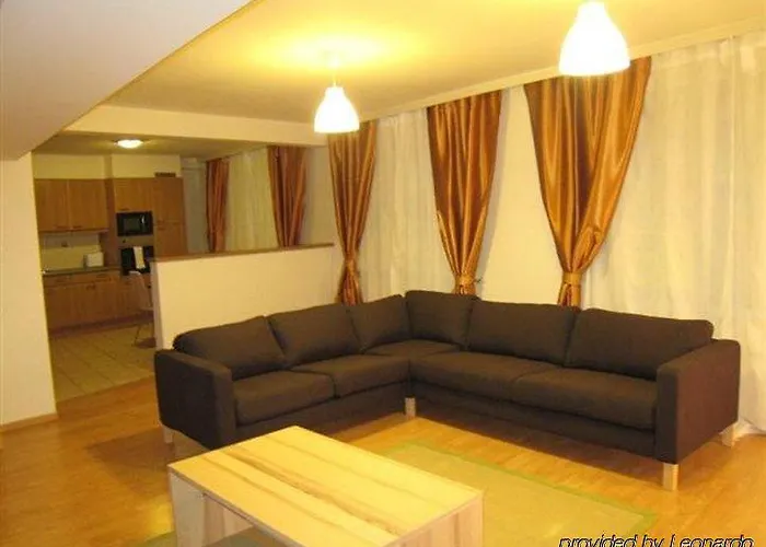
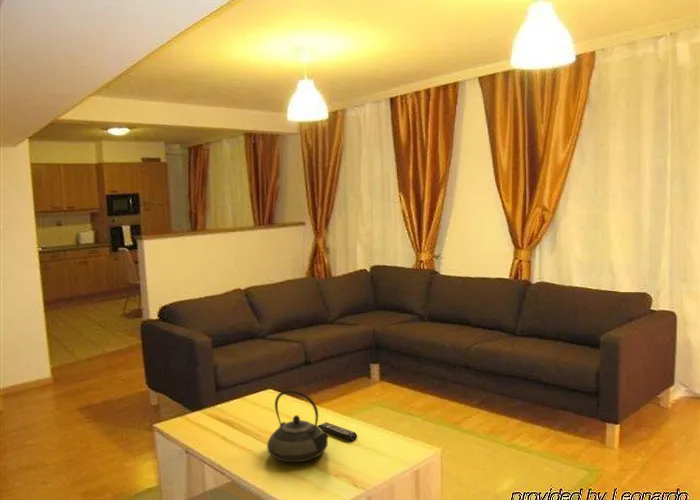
+ teapot (299, 423)
+ remote control (336, 431)
